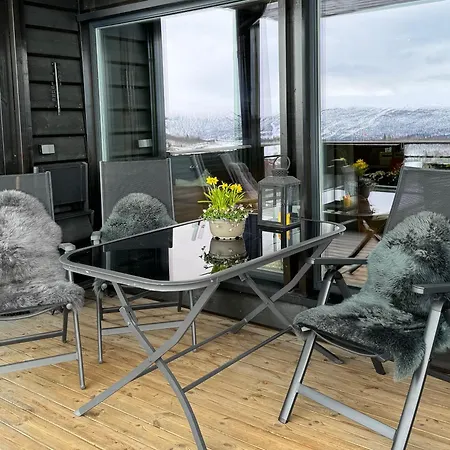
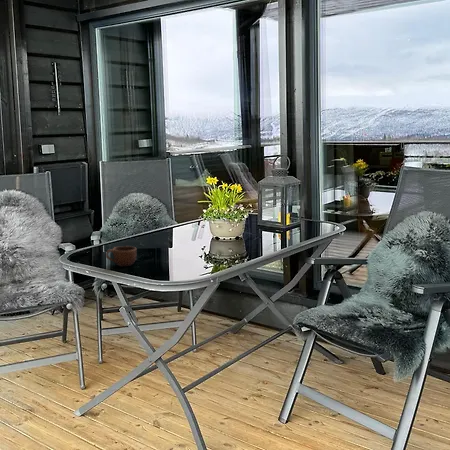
+ mug (123, 256)
